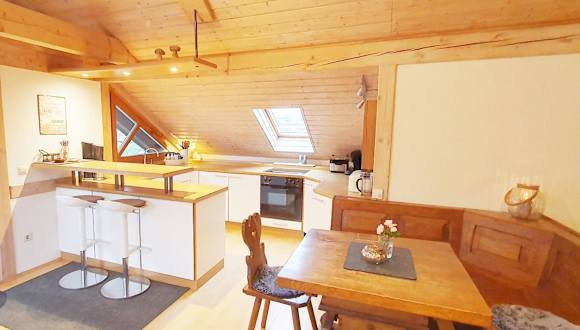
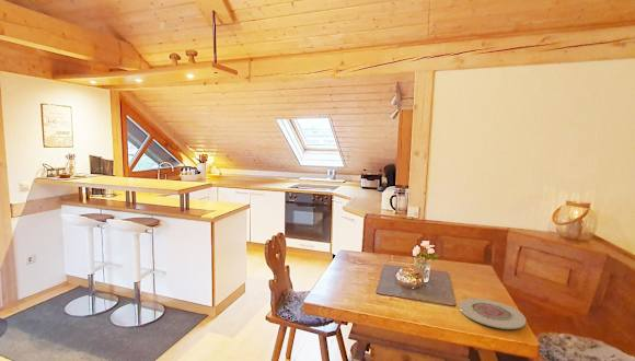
+ plate (490, 312)
